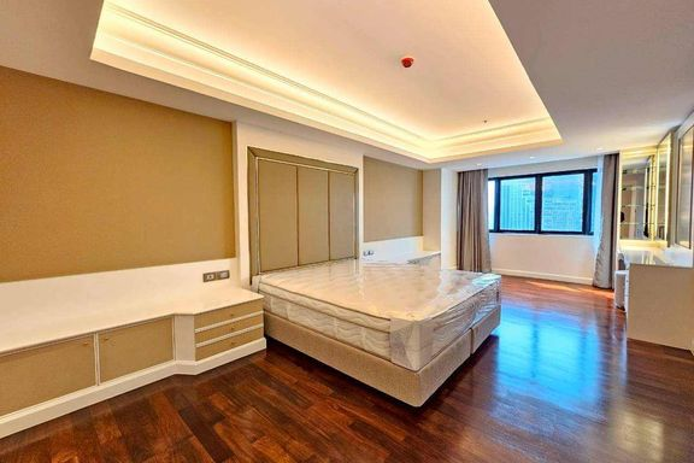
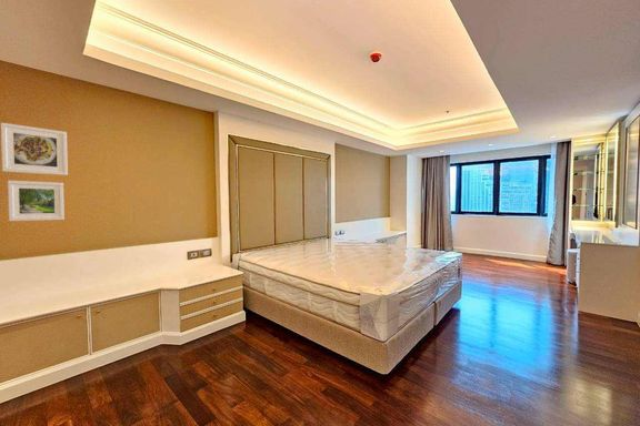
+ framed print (37, 201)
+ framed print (36, 150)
